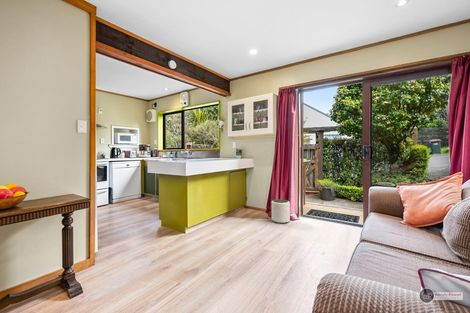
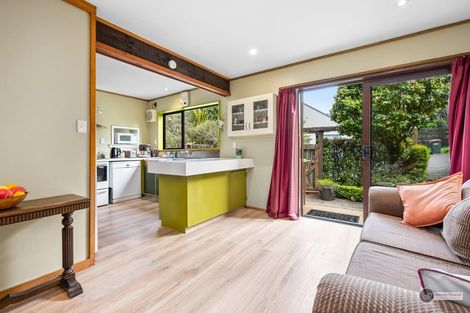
- plant pot (280, 210)
